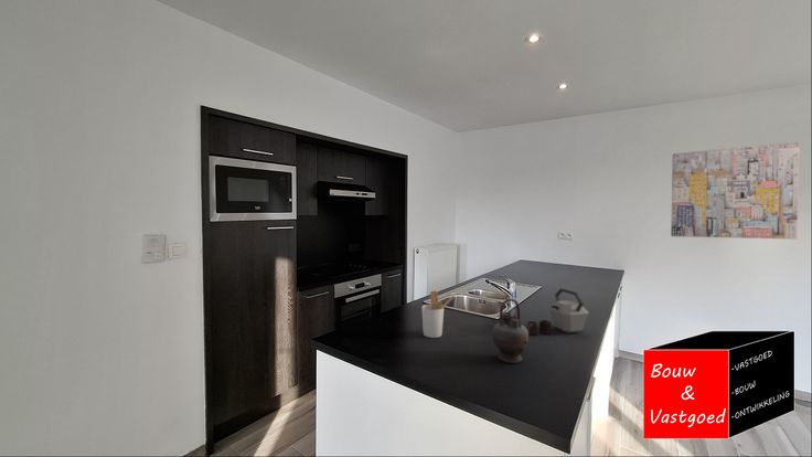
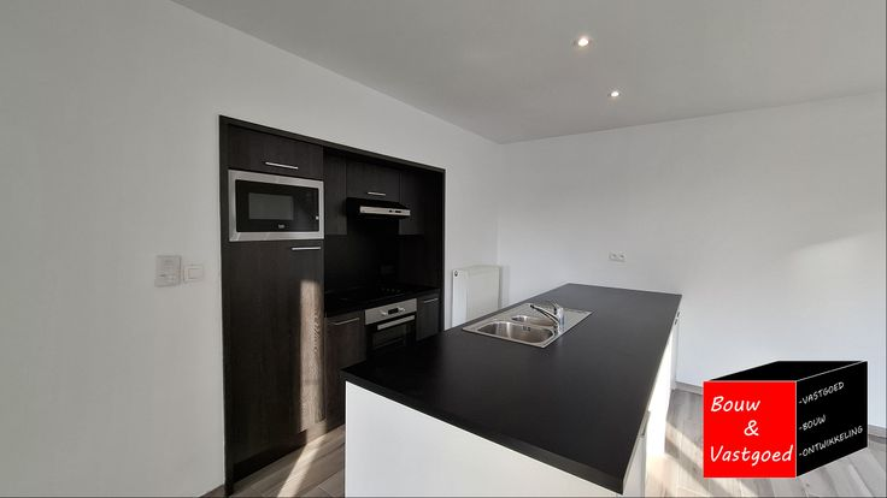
- utensil holder (438, 313)
- teapot (513, 328)
- kettle (554, 311)
- wall art (729, 193)
